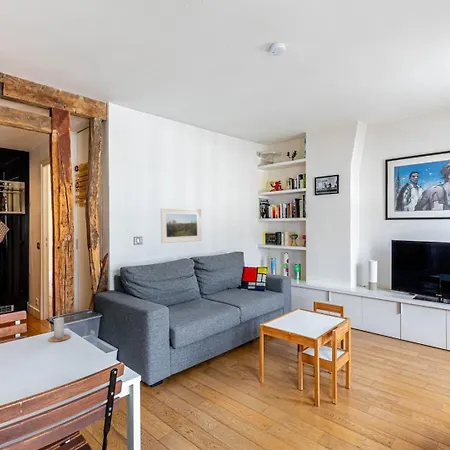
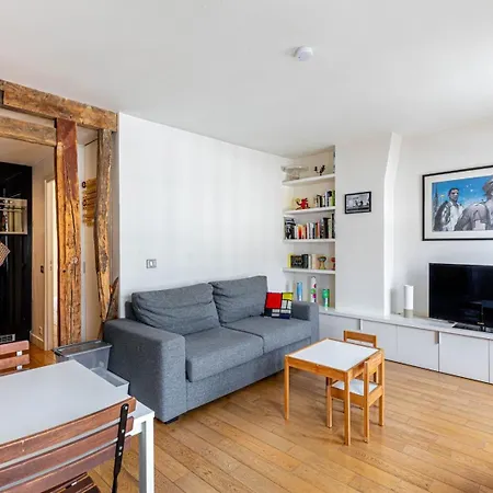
- candle (59, 324)
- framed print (182, 225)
